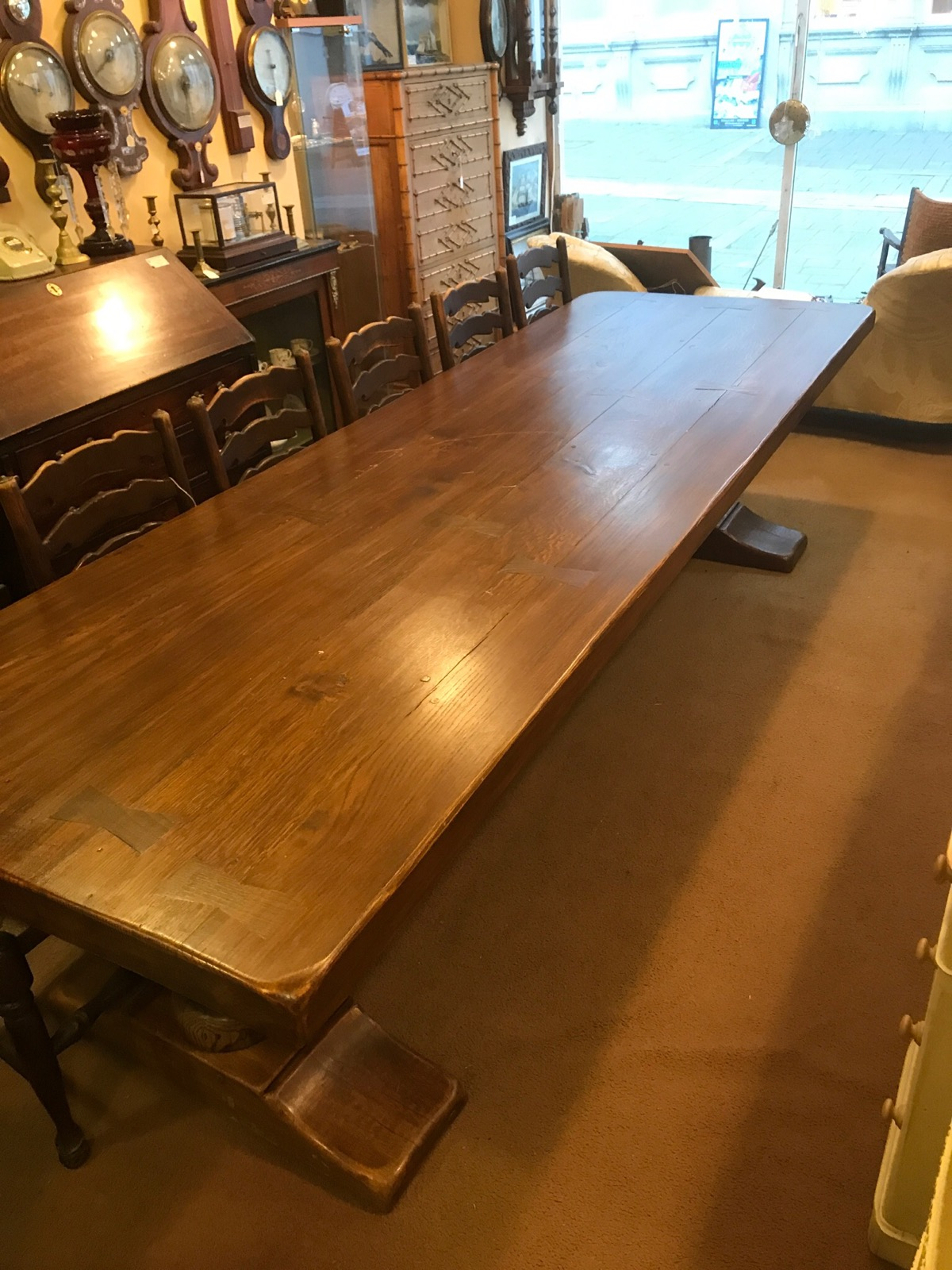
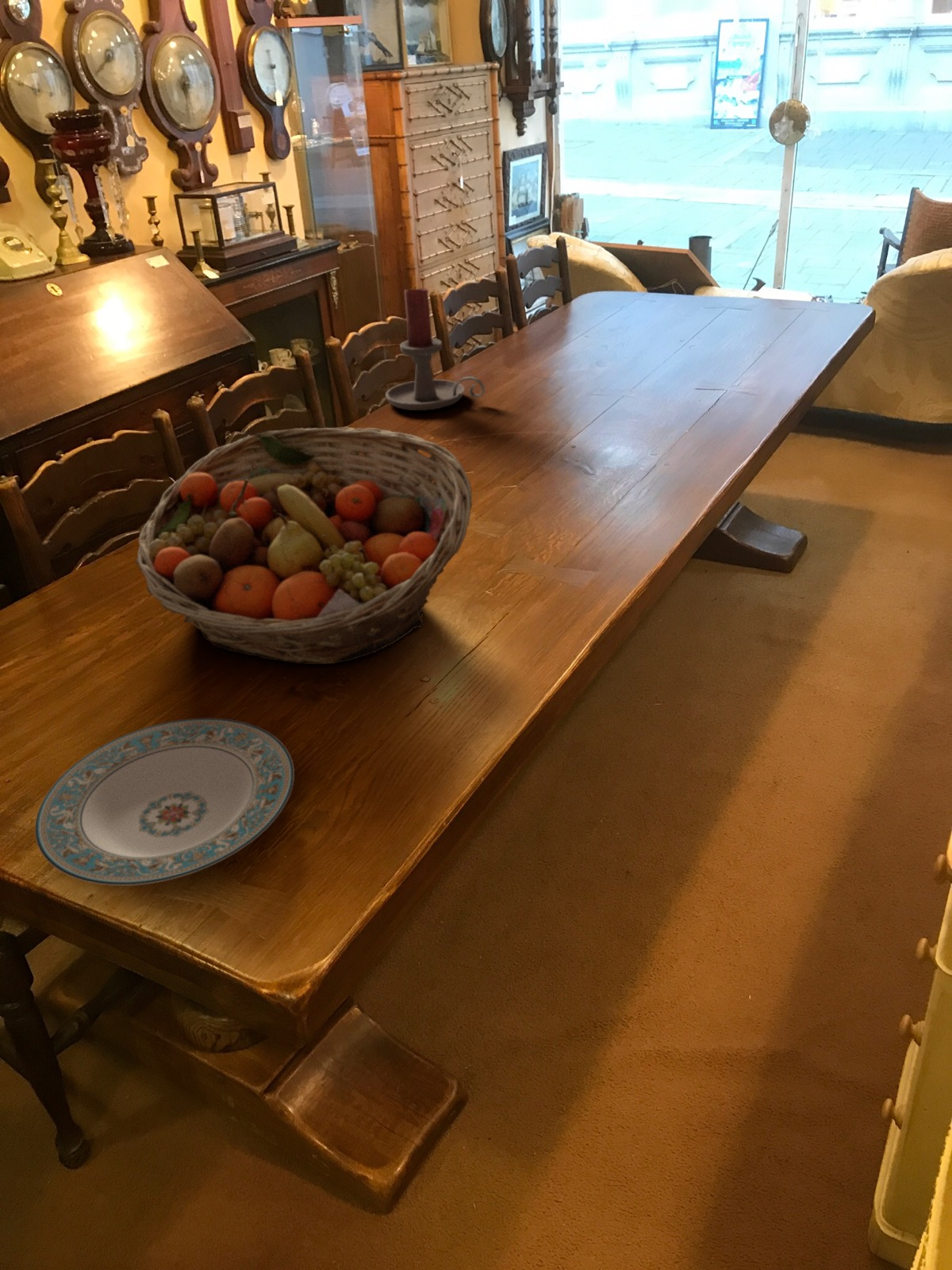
+ plate (171, 804)
+ candle holder (432, 345)
+ fruit basket (305, 541)
